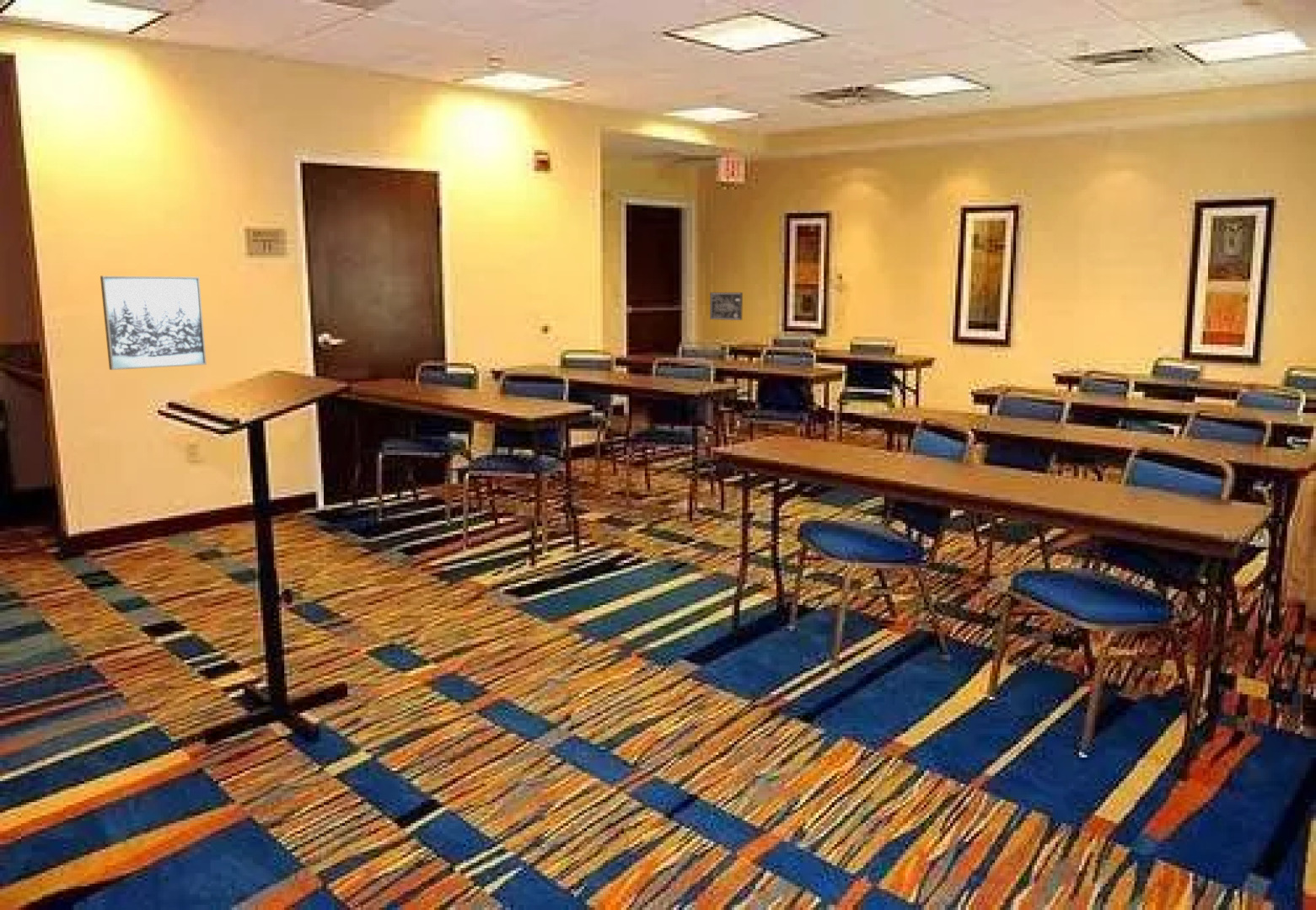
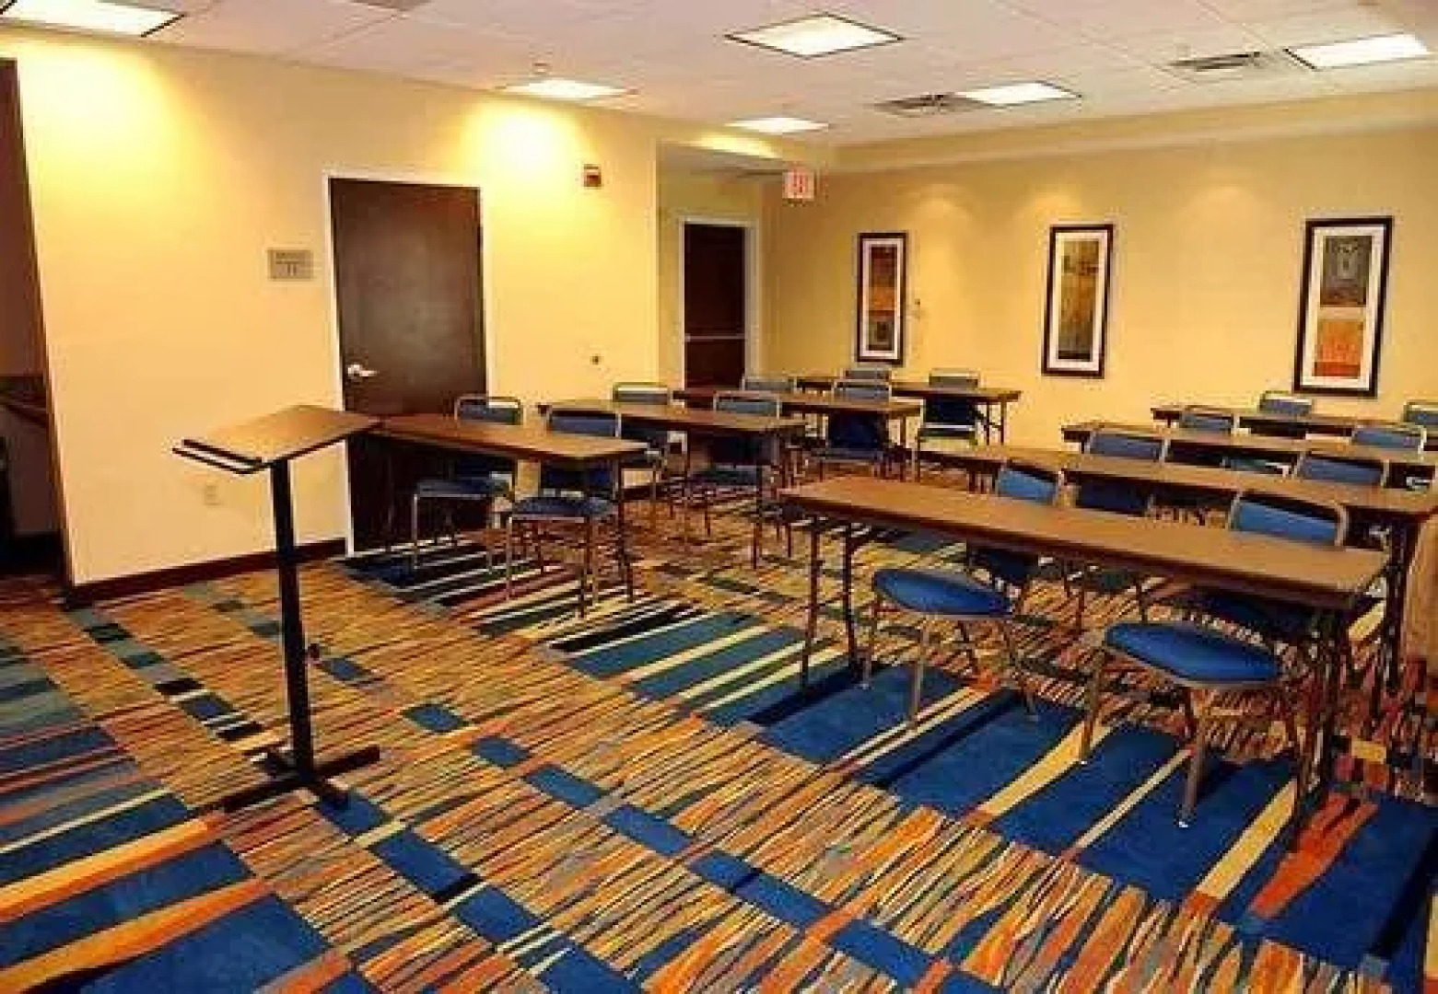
- wall art (155, 322)
- wall art (726, 306)
